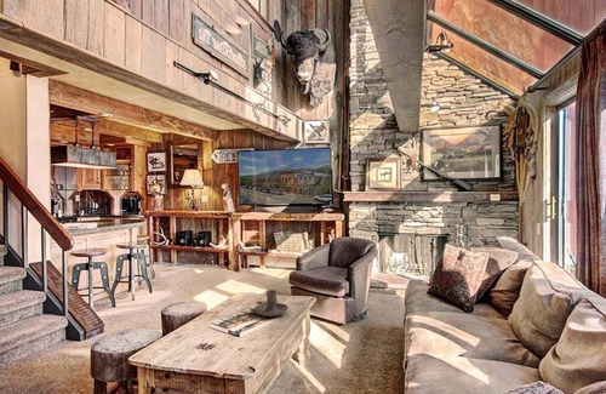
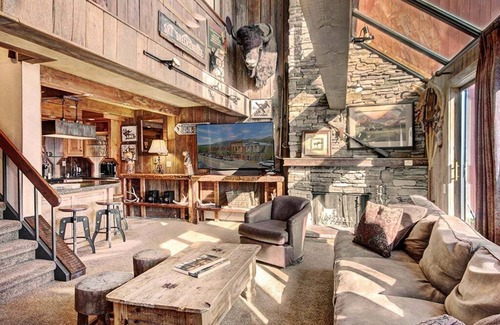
- candle holder (271, 301)
